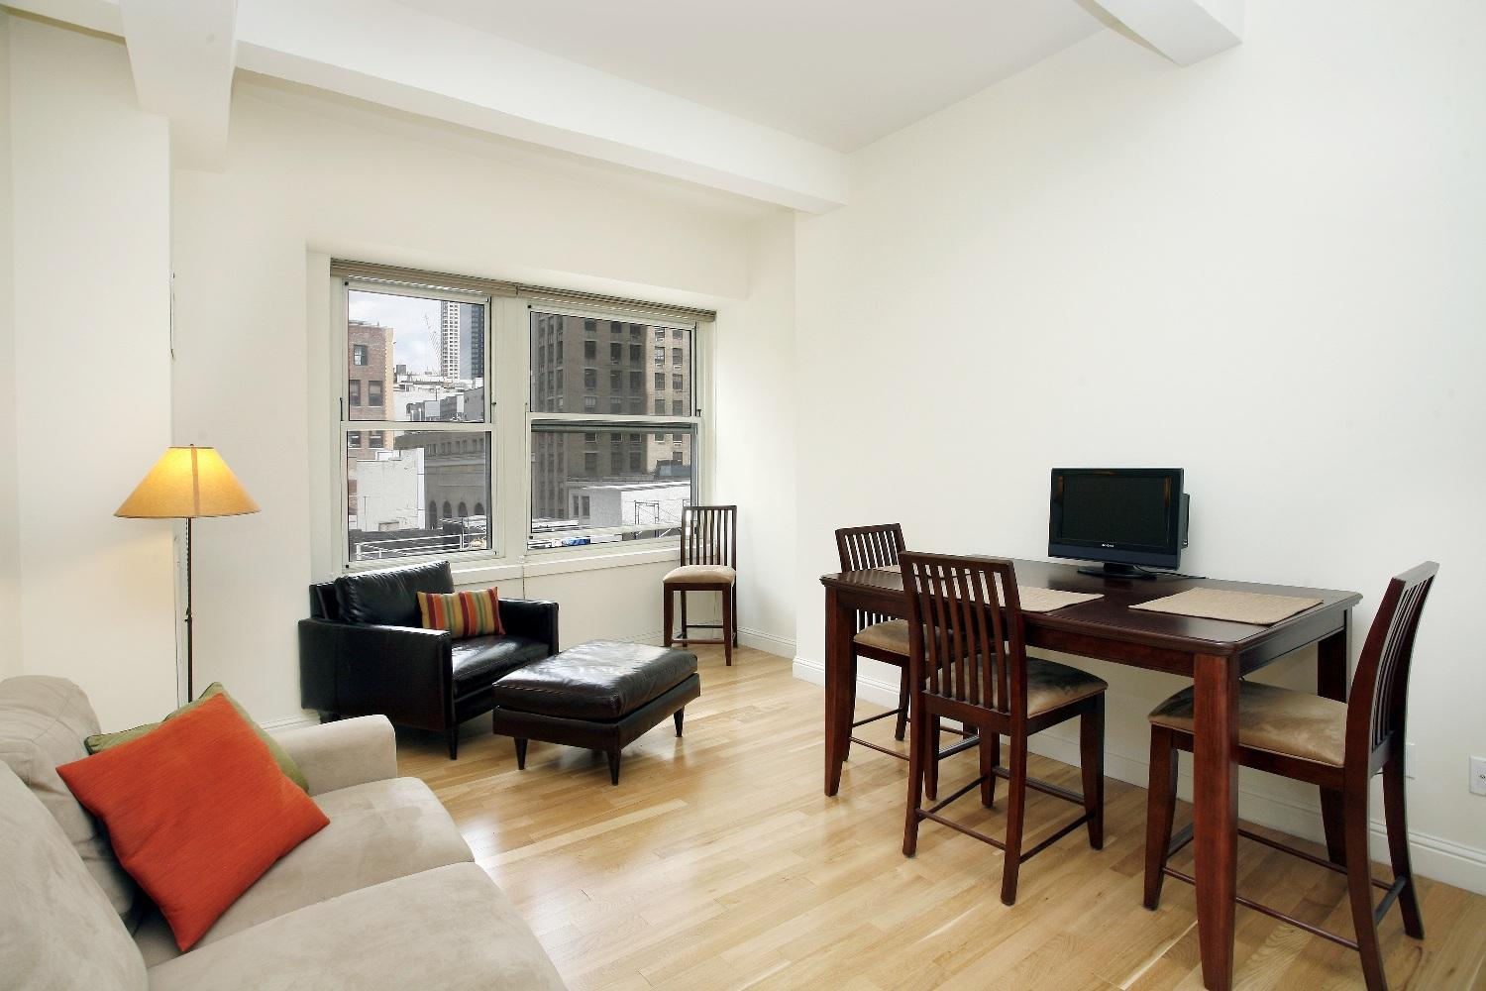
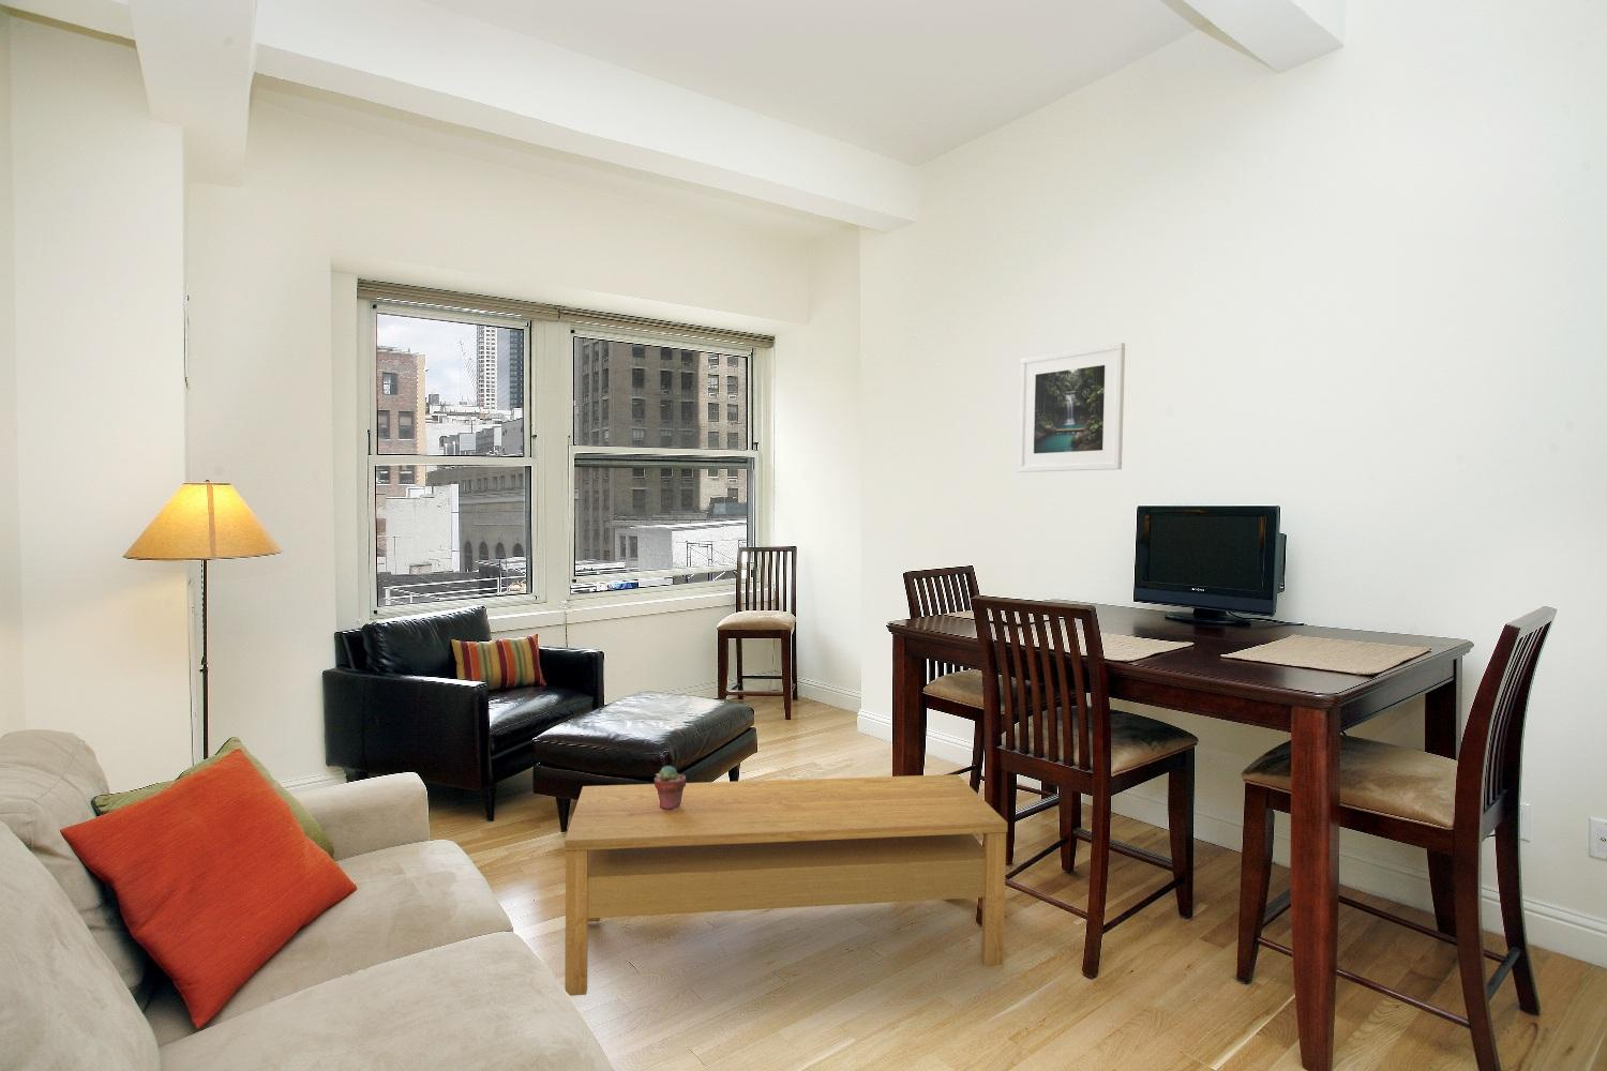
+ coffee table (783, 871)
+ potted succulent (670, 785)
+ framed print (1068, 410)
